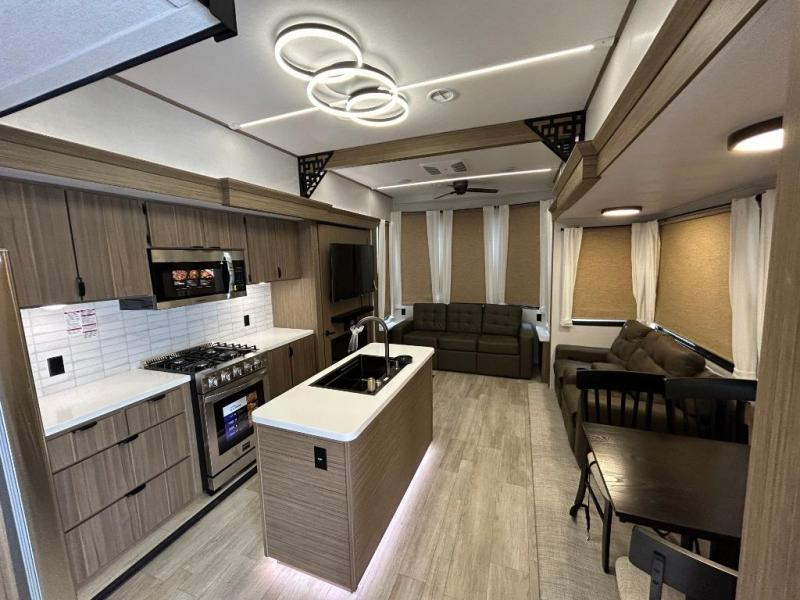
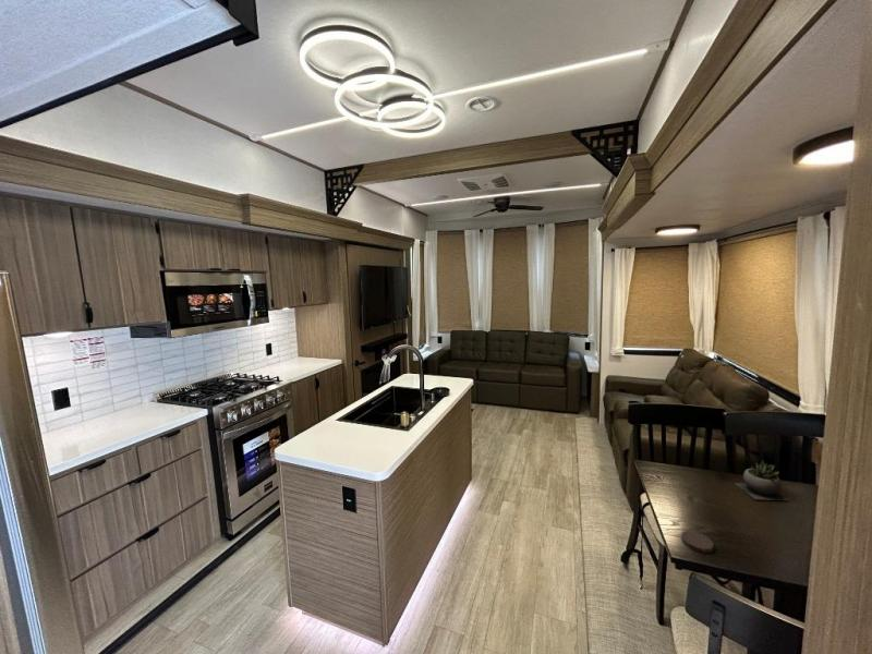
+ succulent plant (761, 476)
+ coaster (697, 541)
